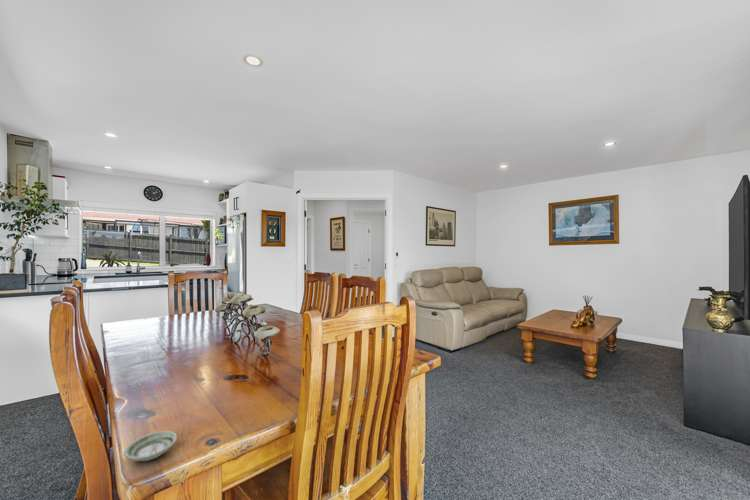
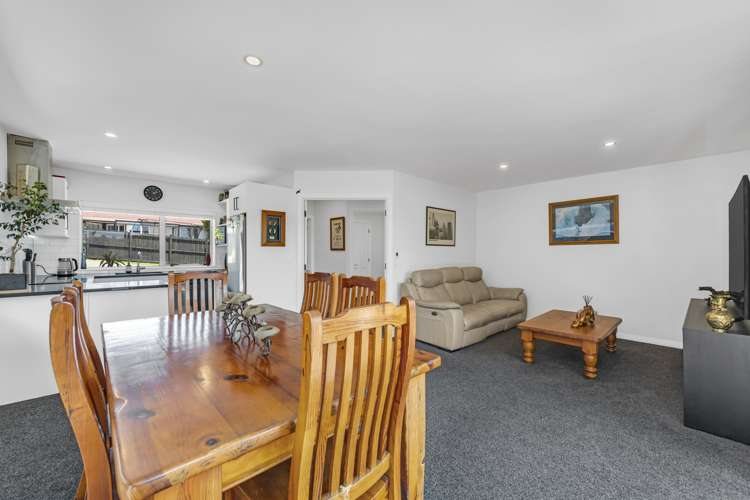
- saucer (151, 448)
